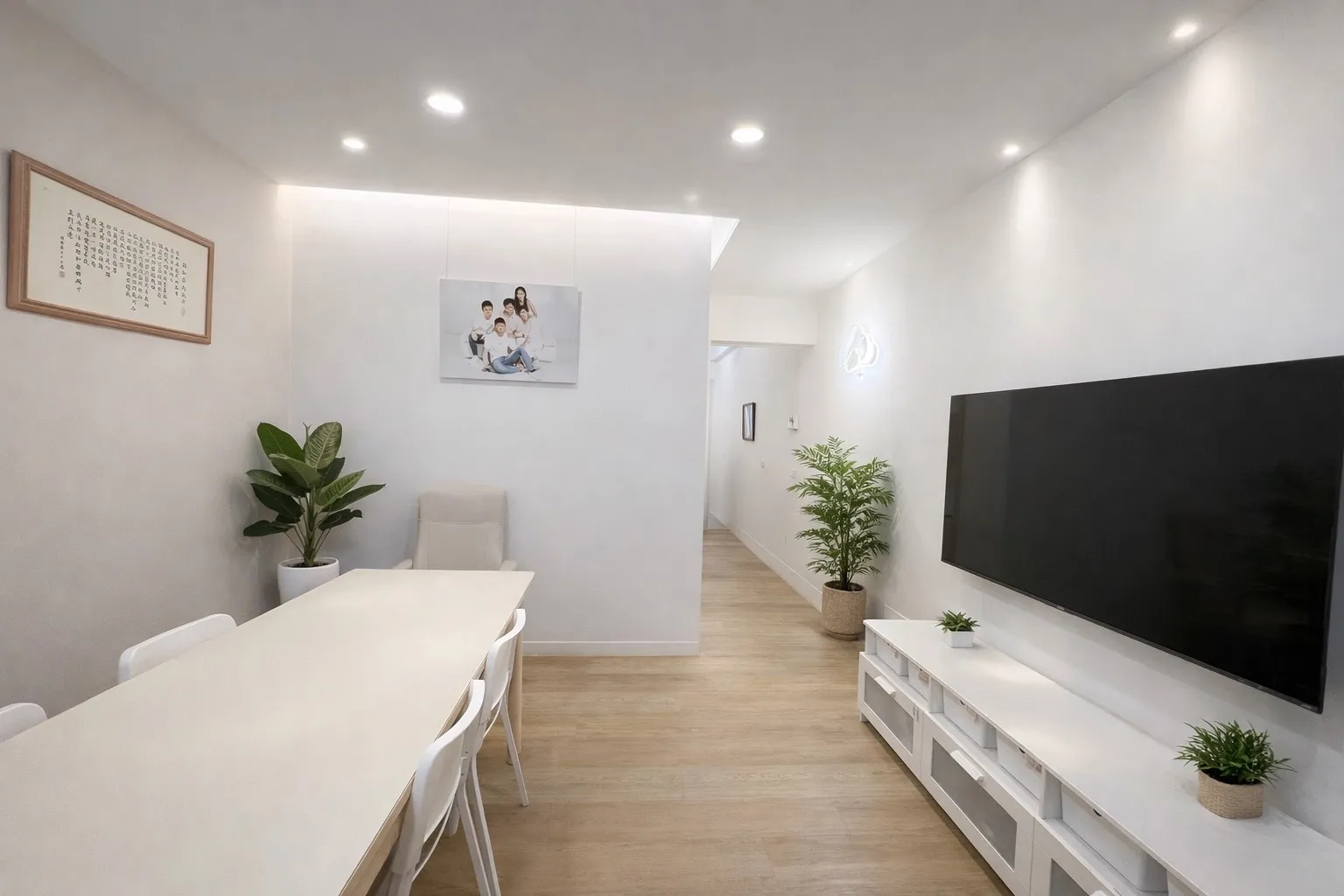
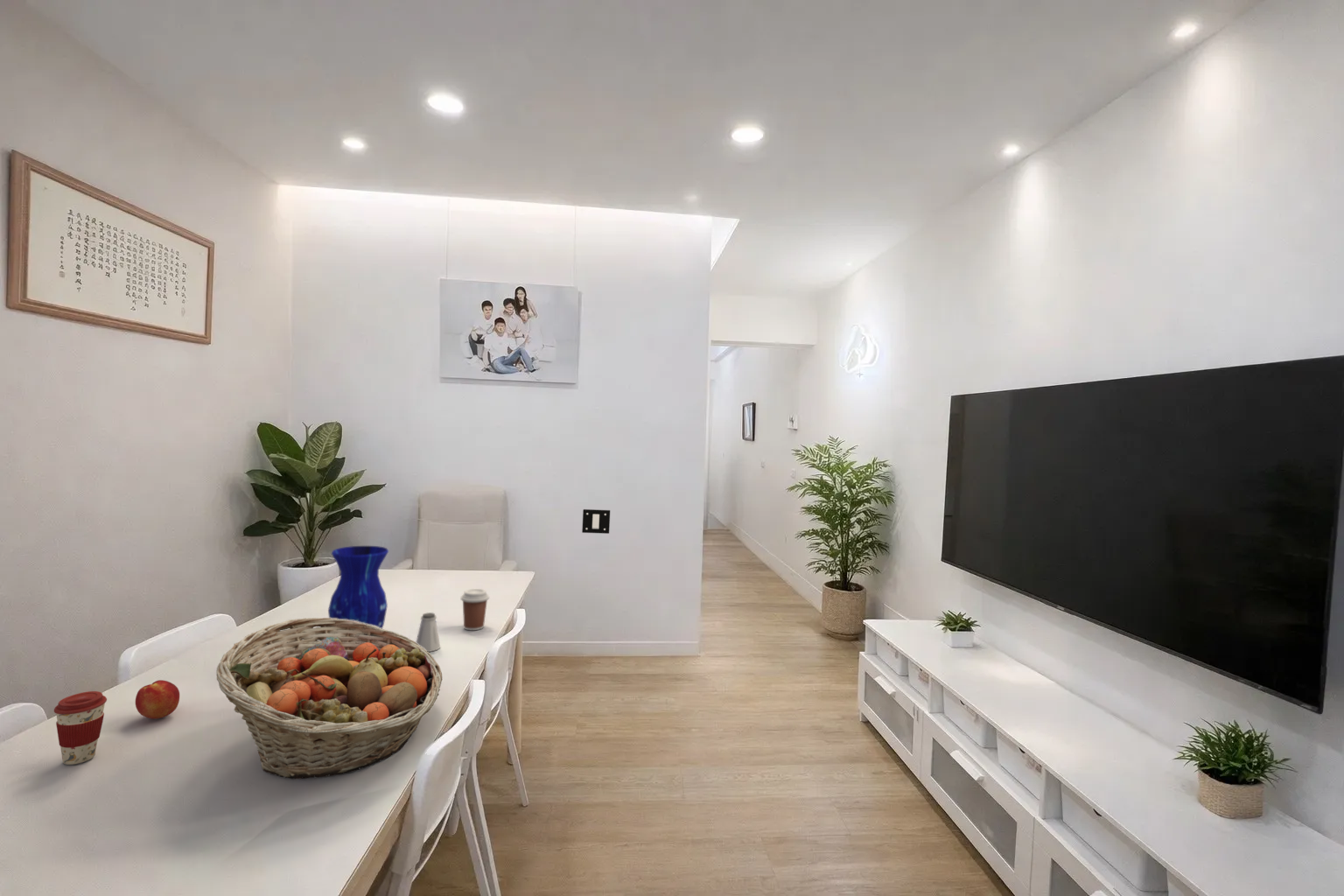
+ coffee cup (80, 728)
+ peach (158, 698)
+ fruit basket (340, 686)
+ vase (358, 602)
+ light switch (596, 522)
+ saltshaker (428, 631)
+ coffee cup (474, 609)
